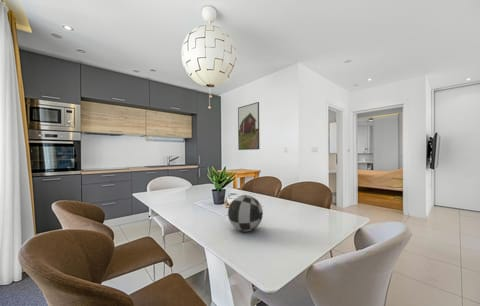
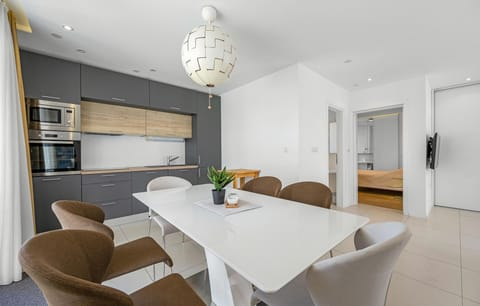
- decorative ball (245, 212)
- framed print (248, 127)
